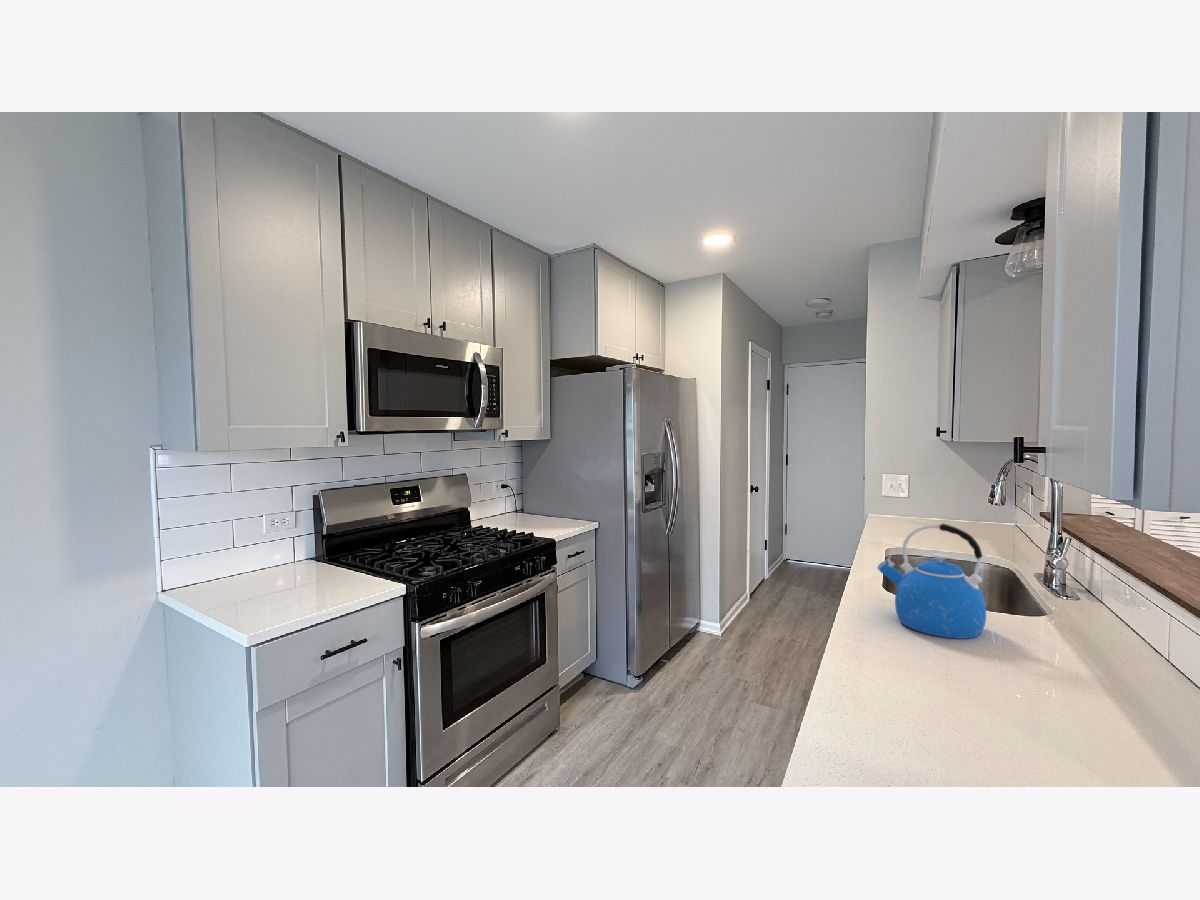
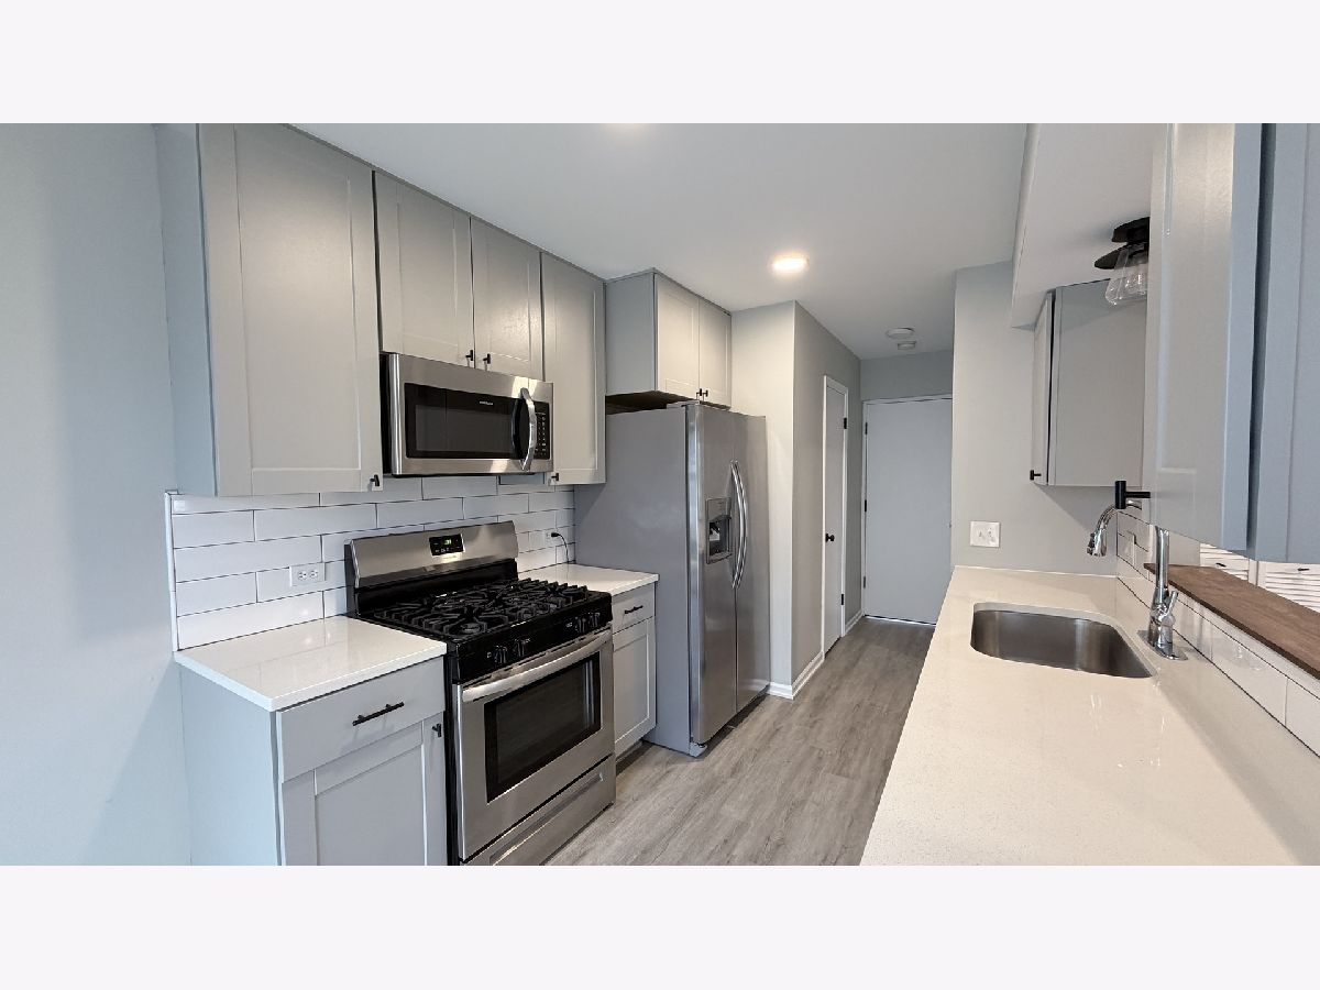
- kettle (928, 572)
